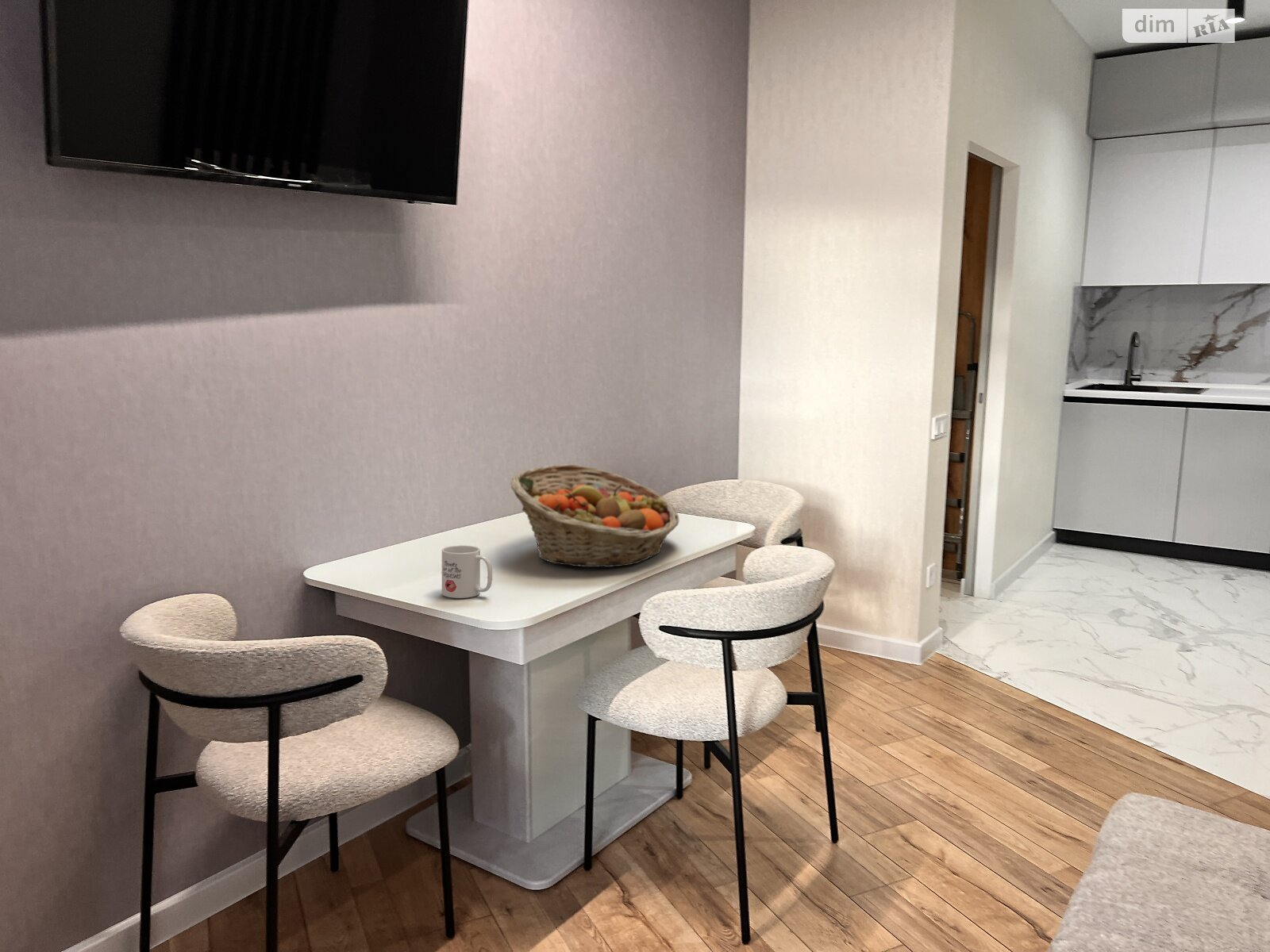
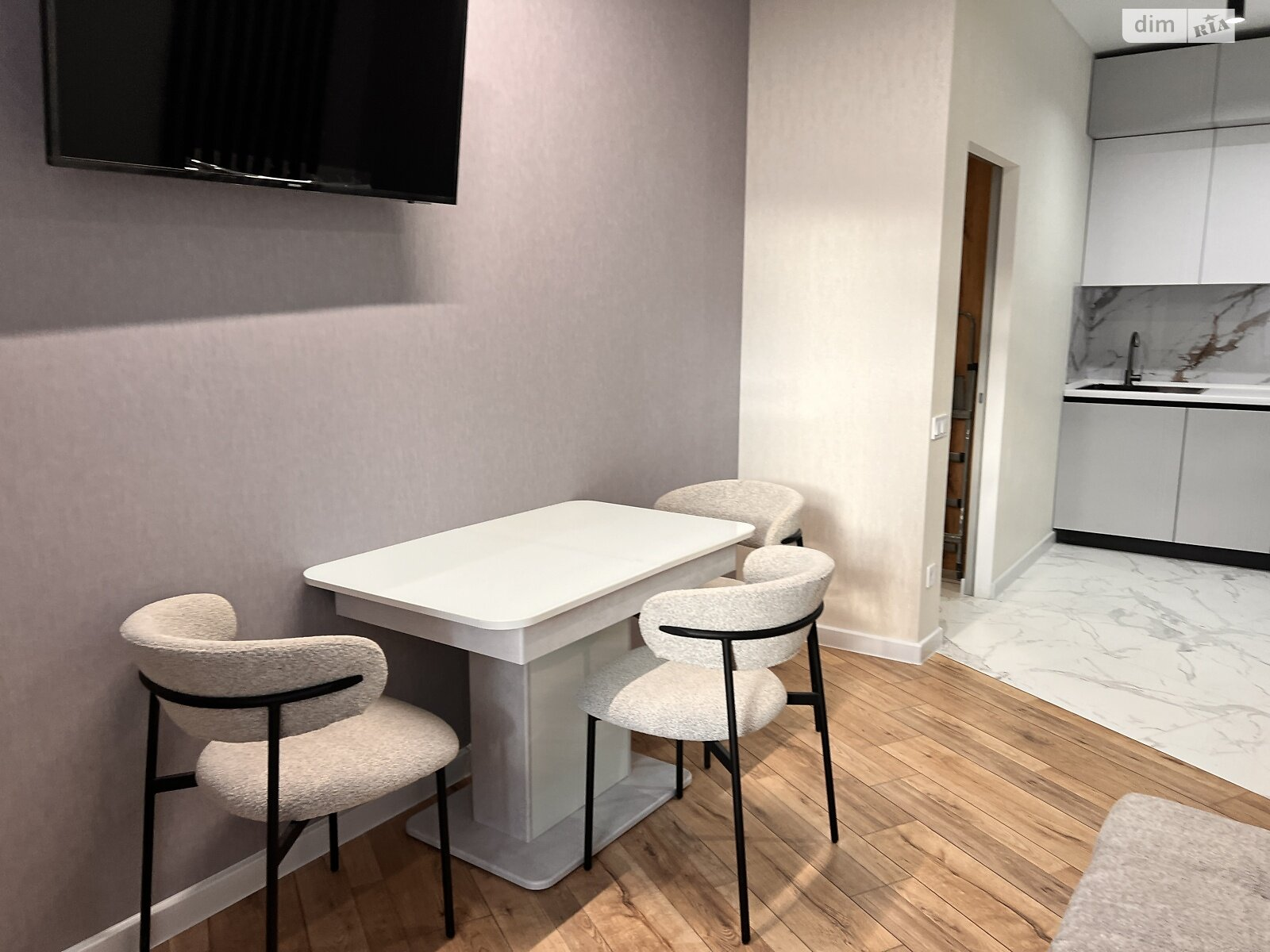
- mug (468, 572)
- fruit basket (595, 512)
